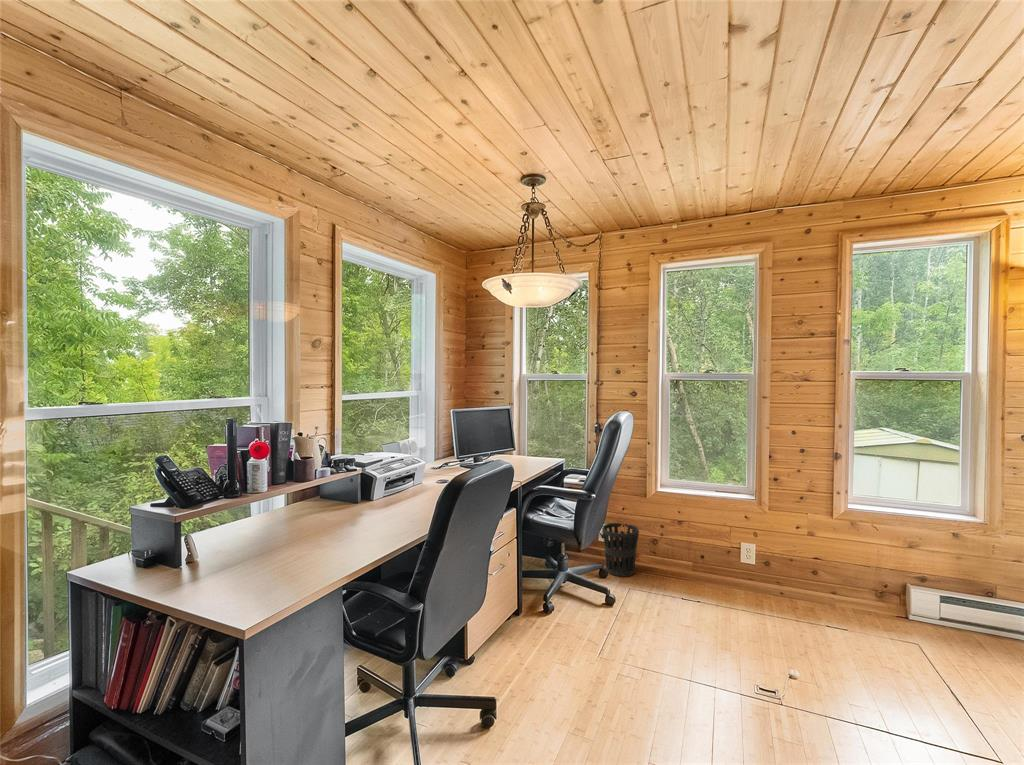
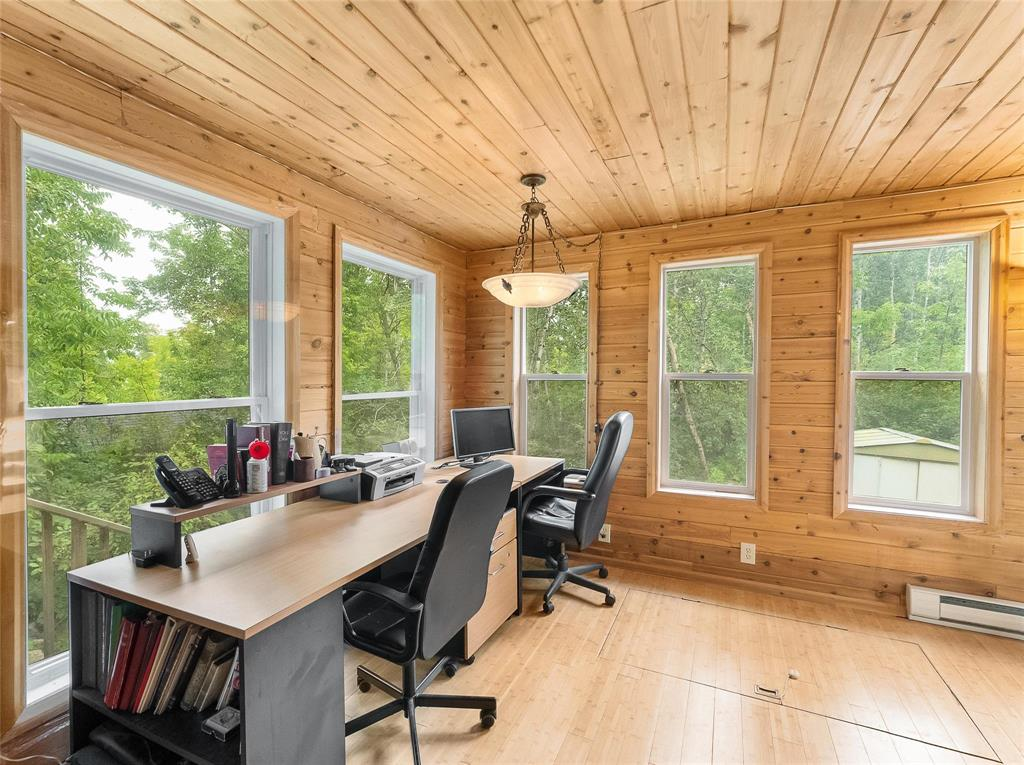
- wastebasket (619, 549)
